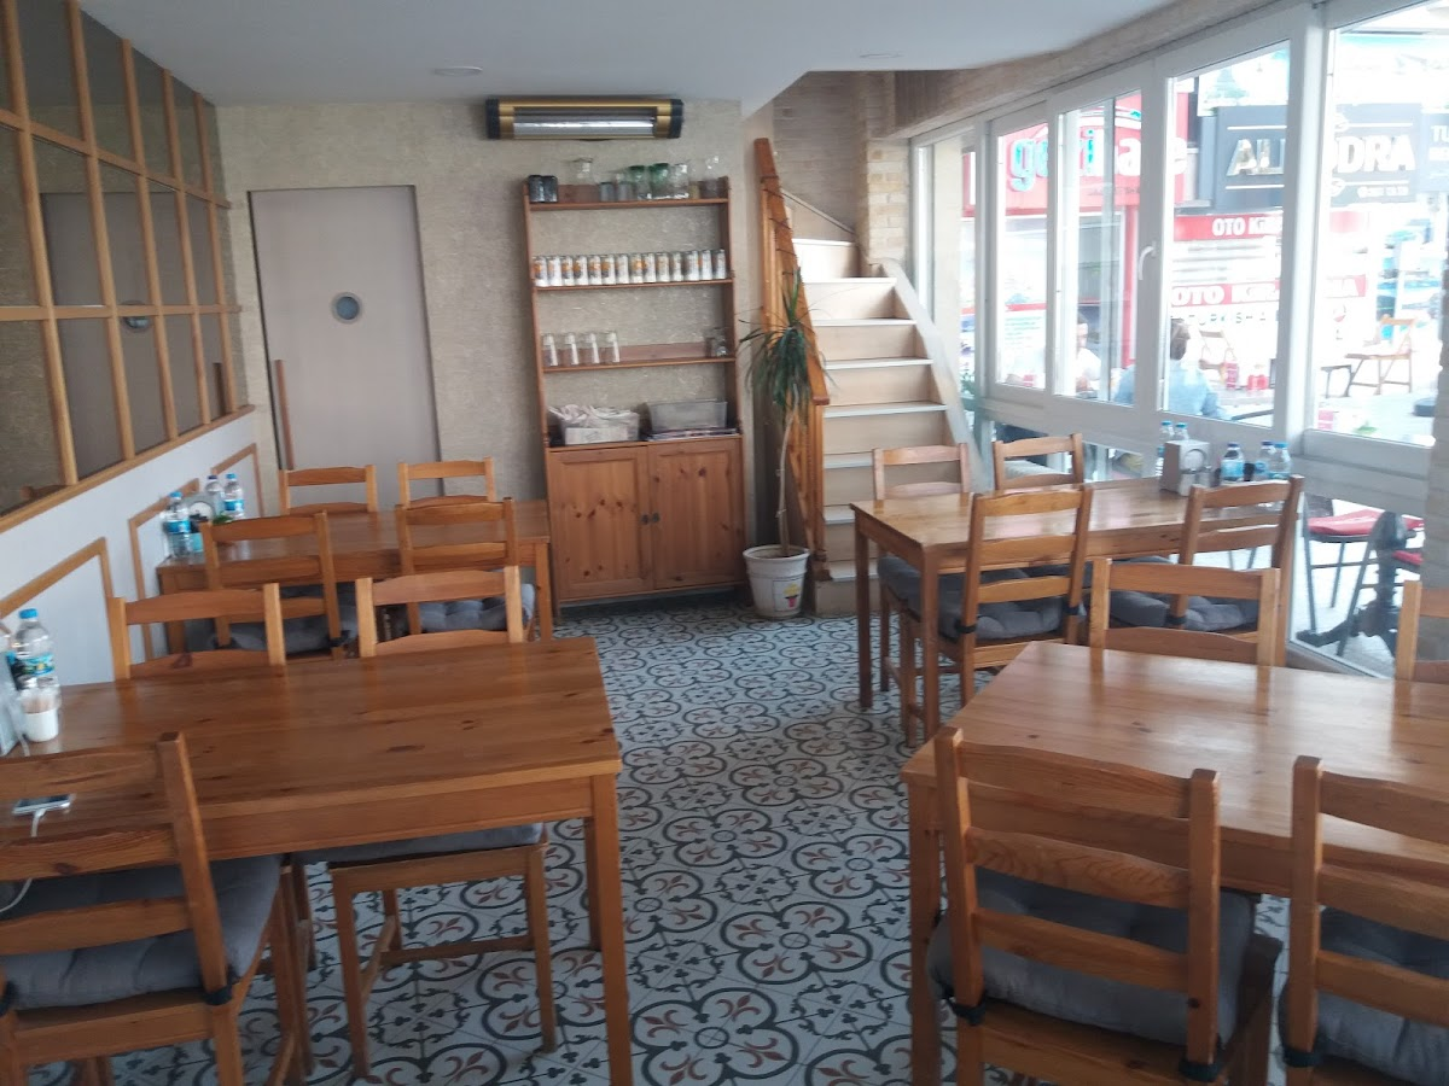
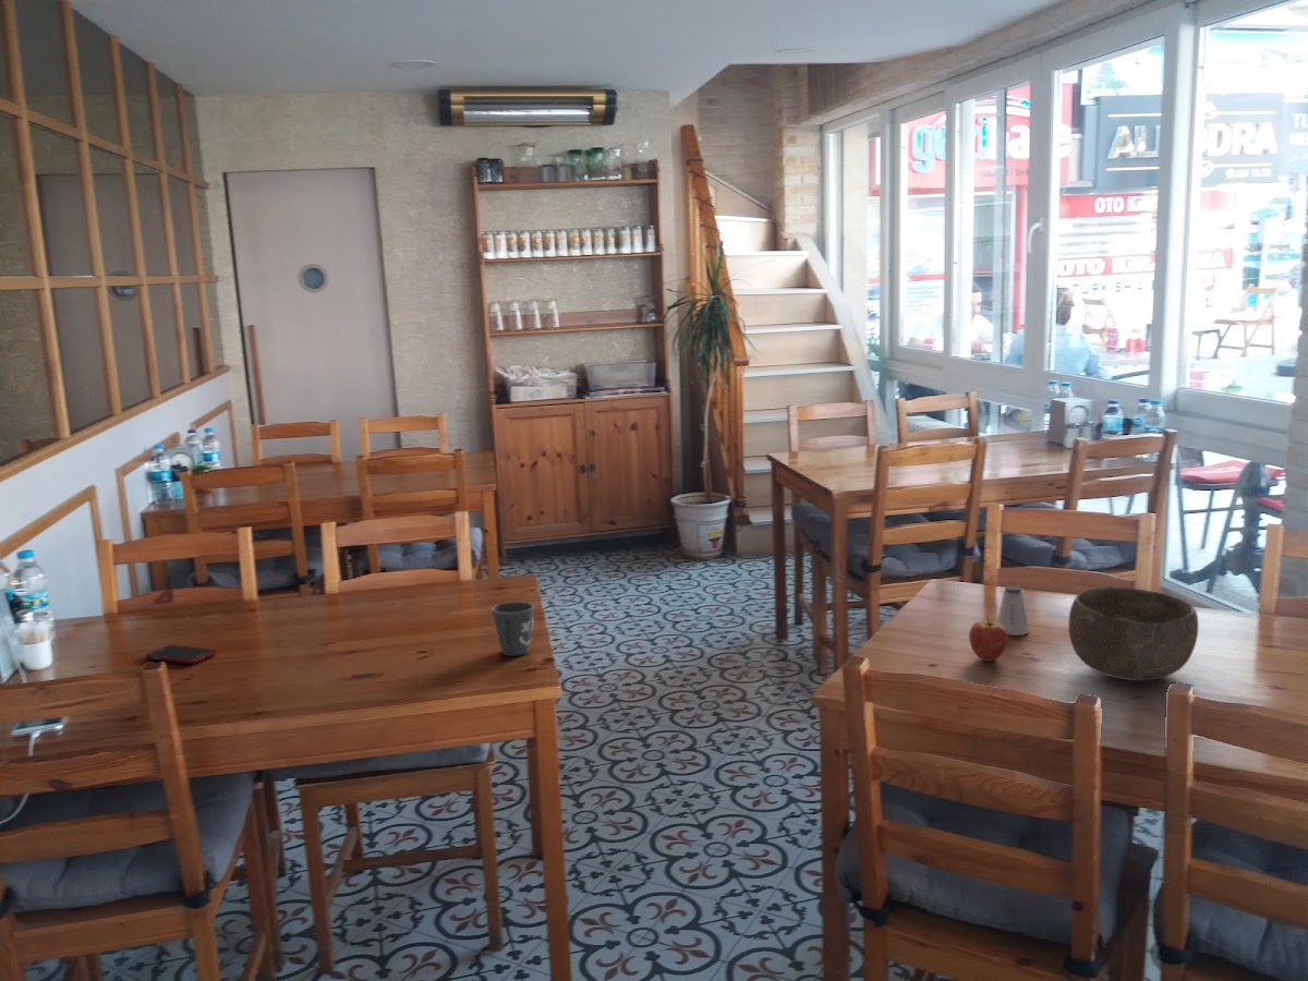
+ bowl (1133, 638)
+ cell phone (181, 654)
+ saltshaker (1012, 608)
+ mug (511, 631)
+ fruit (988, 637)
